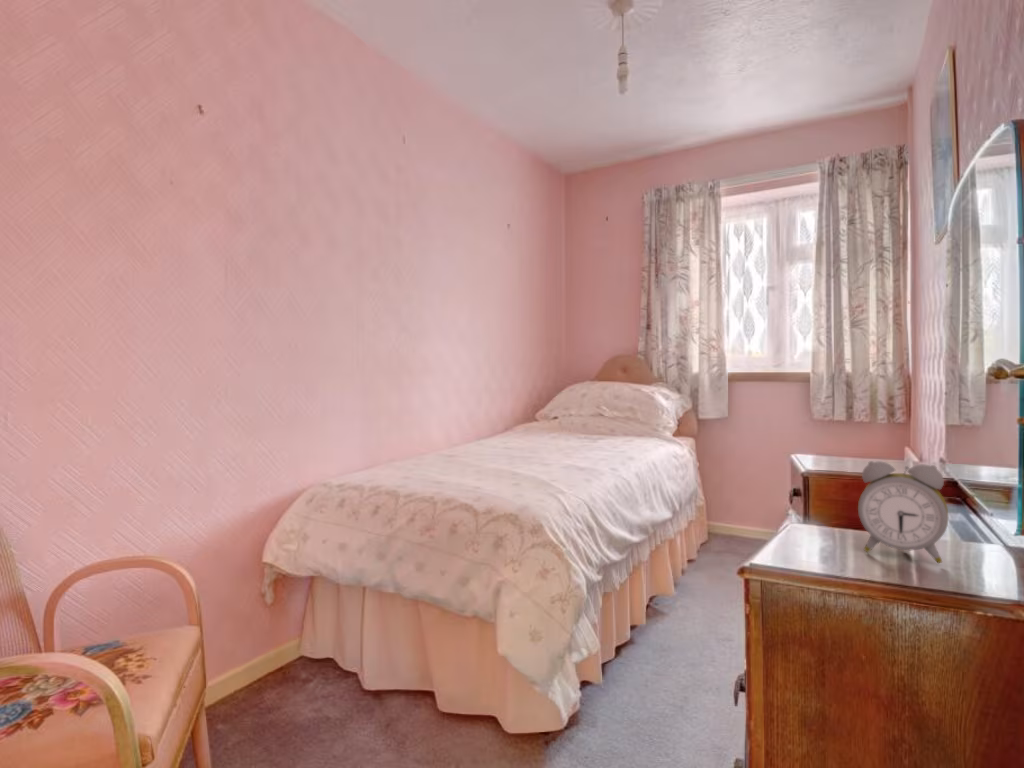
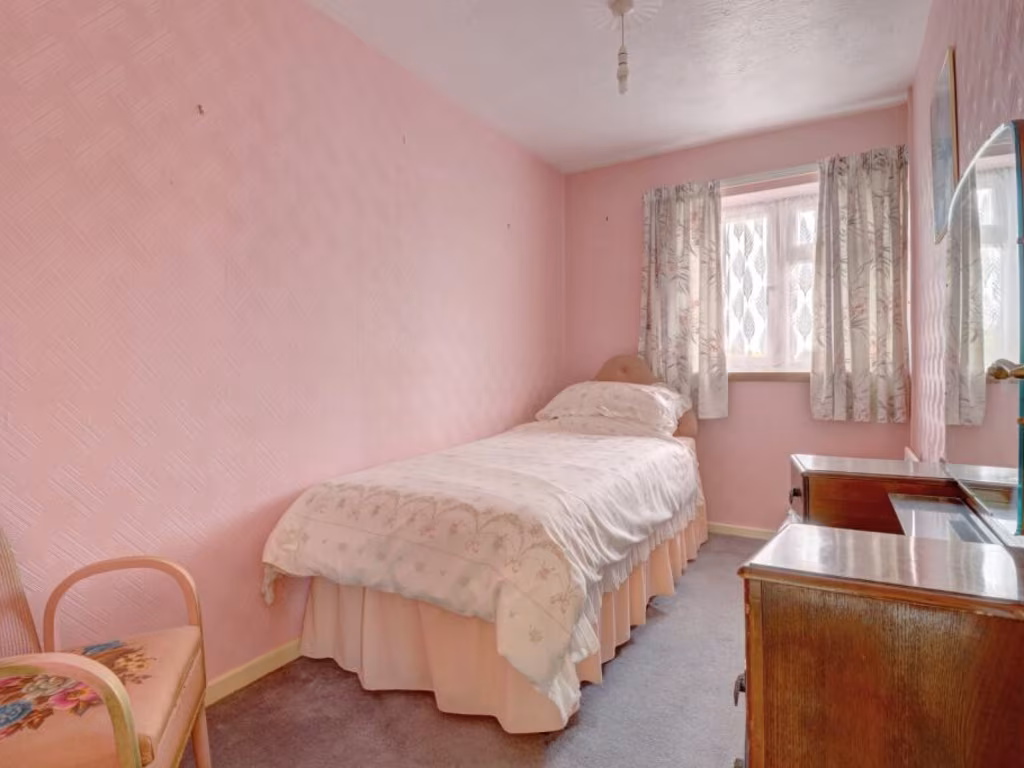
- alarm clock (902, 508)
